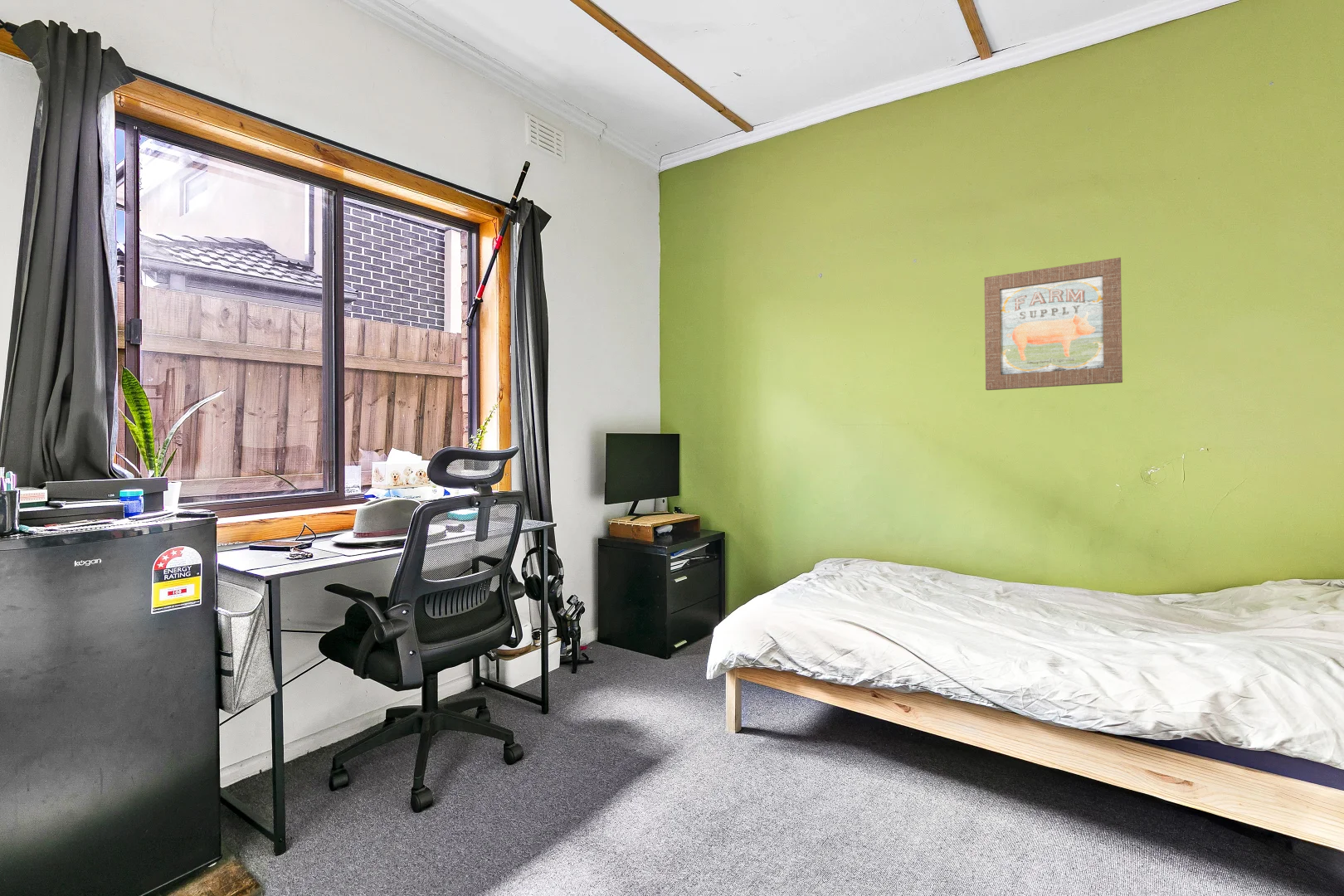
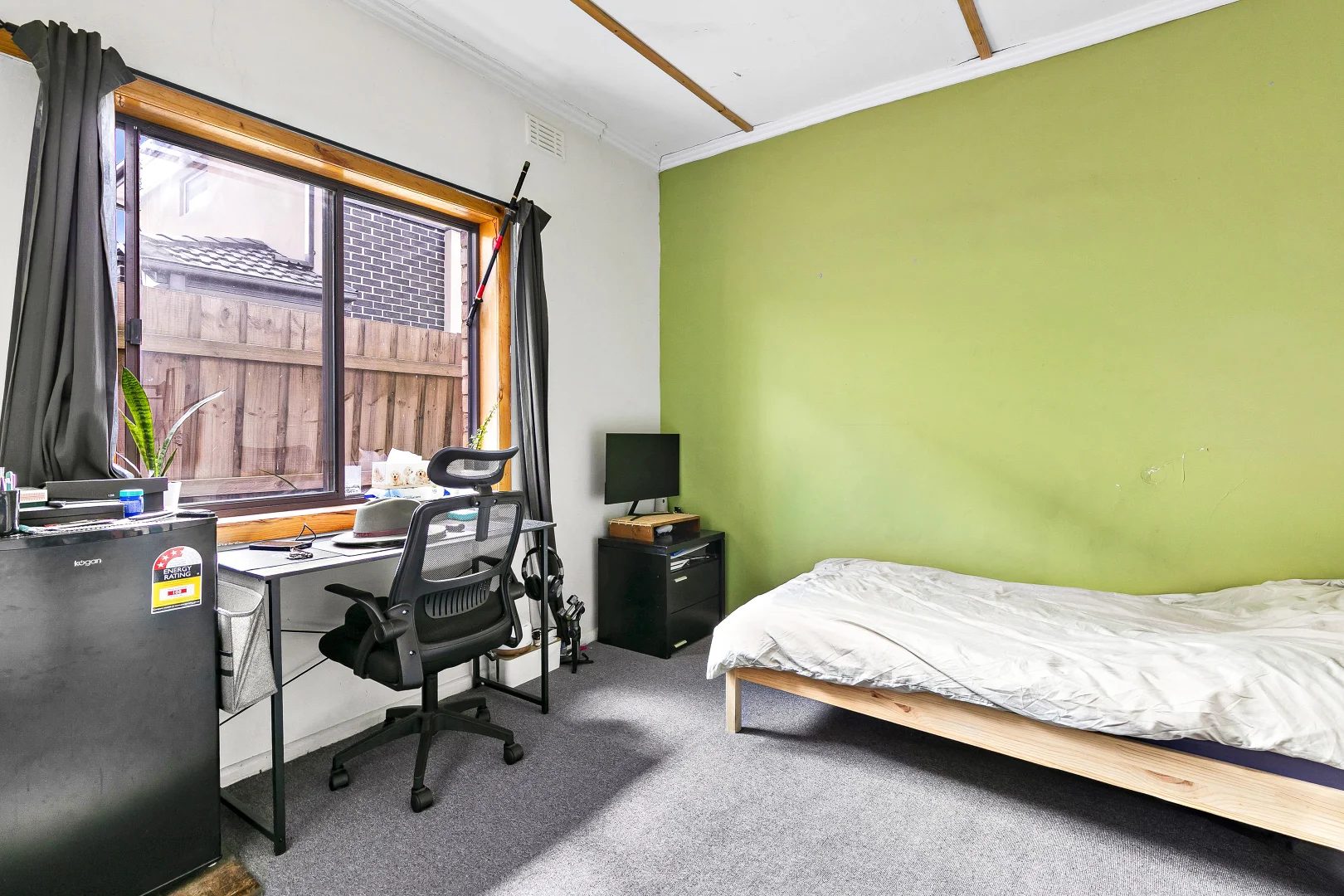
- wall art (1049, 327)
